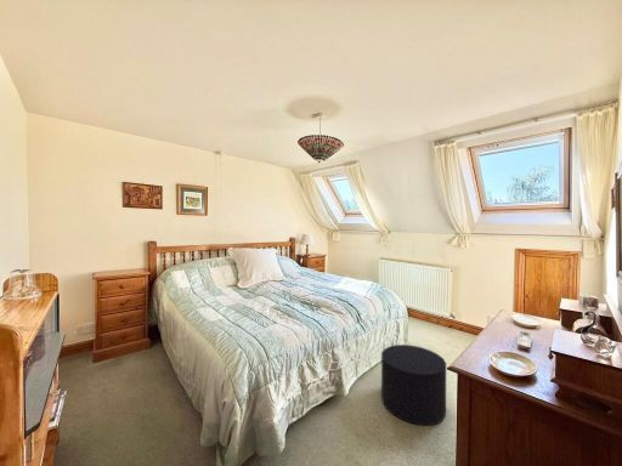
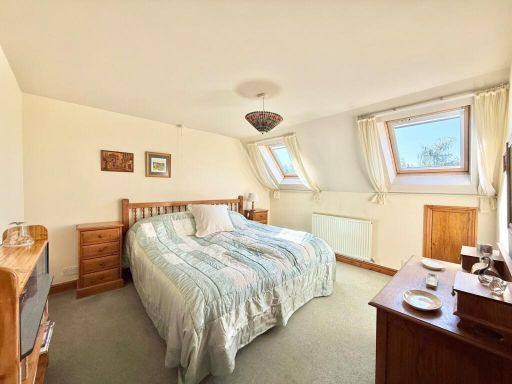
- stool (412, 380)
